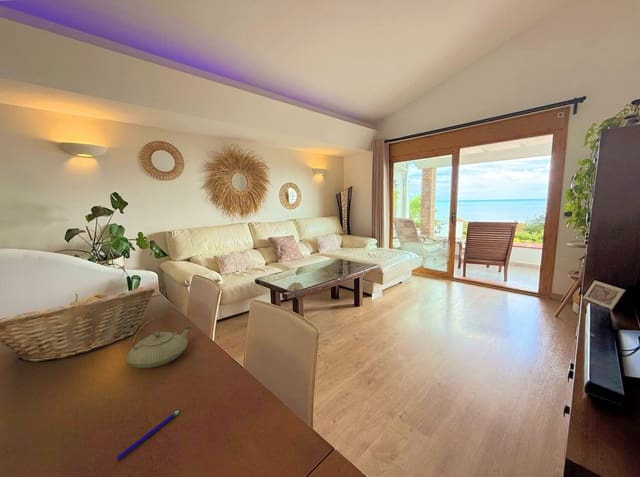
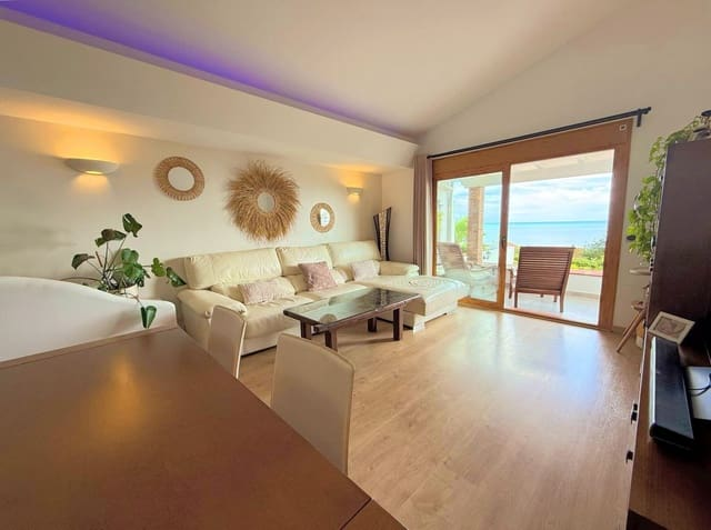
- pen (151, 432)
- teapot (161, 336)
- fruit basket (82, 316)
